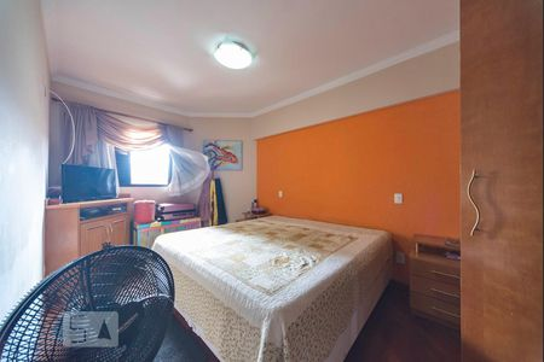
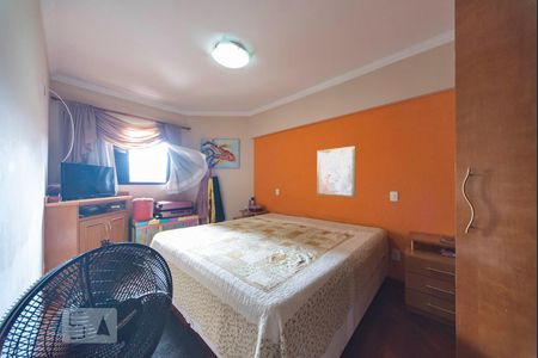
+ wall art (335, 172)
